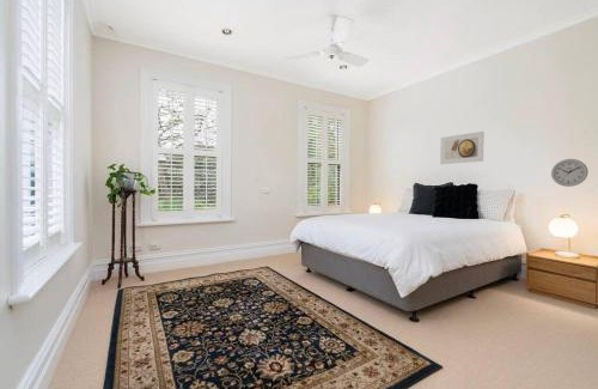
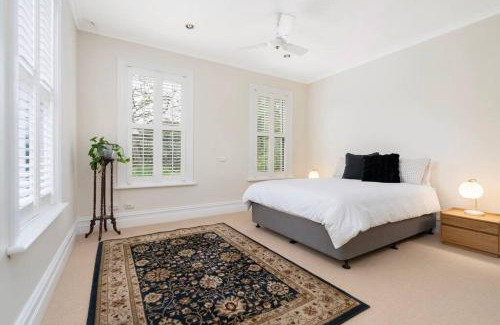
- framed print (460, 148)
- wall clock (568, 172)
